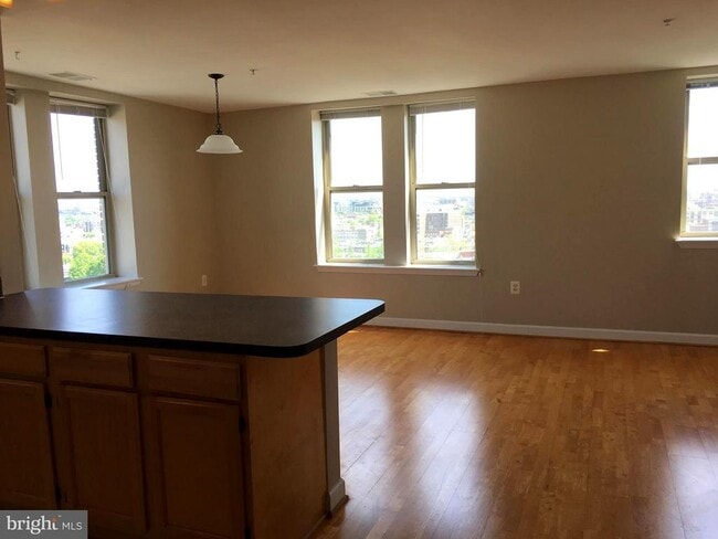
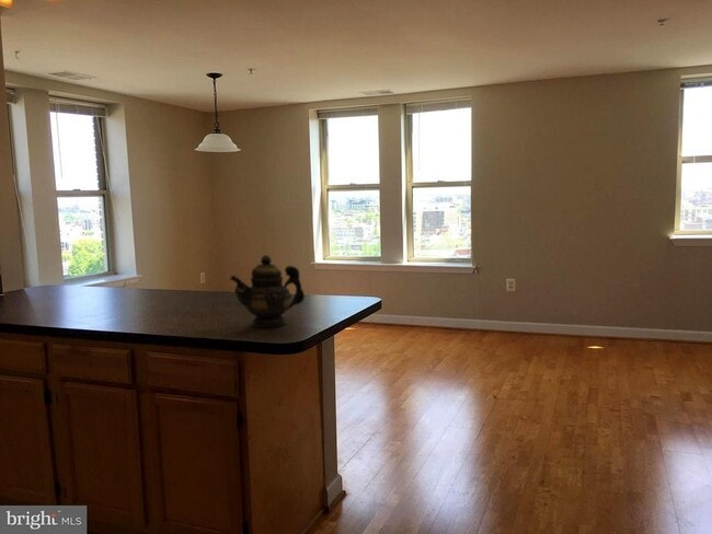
+ teapot (268, 289)
